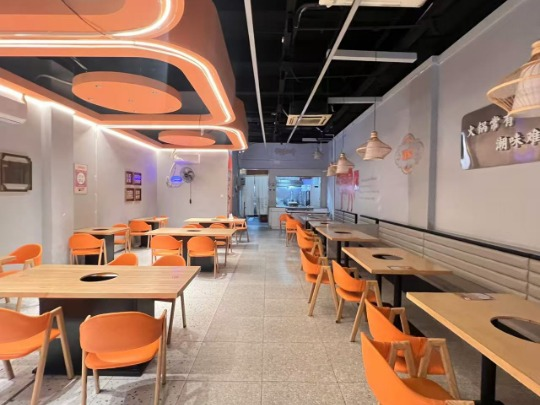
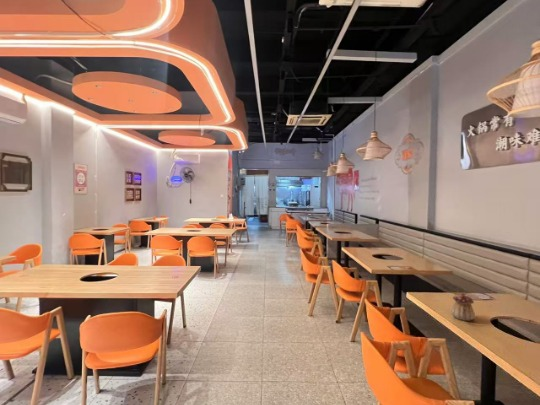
+ teapot (462, 305)
